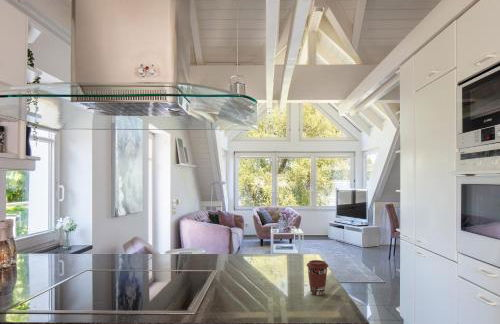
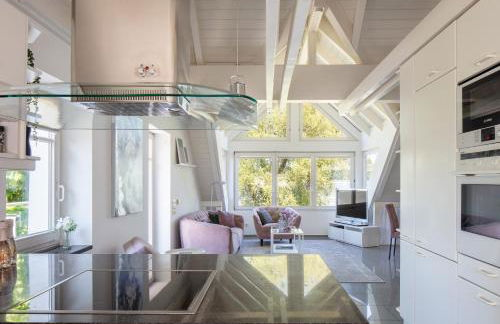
- coffee cup (317, 277)
